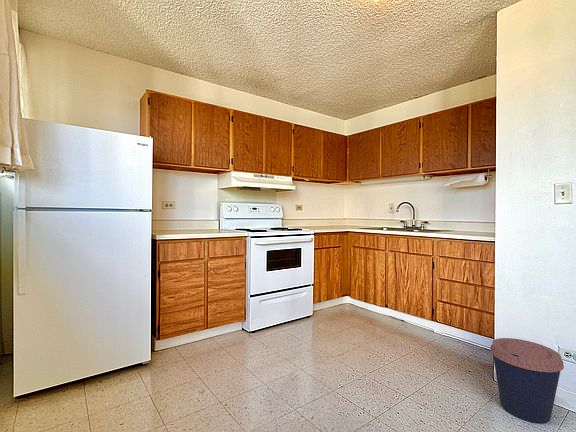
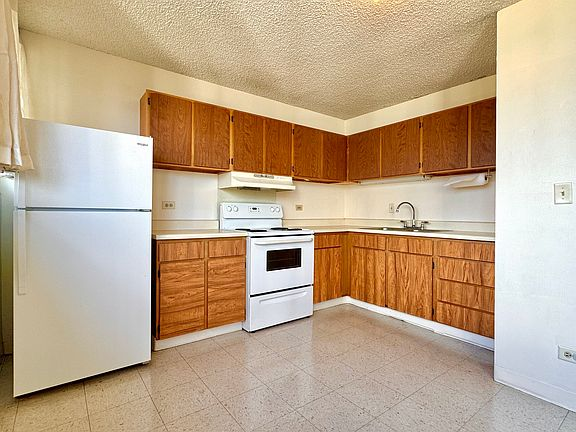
- coffee cup (524, 379)
